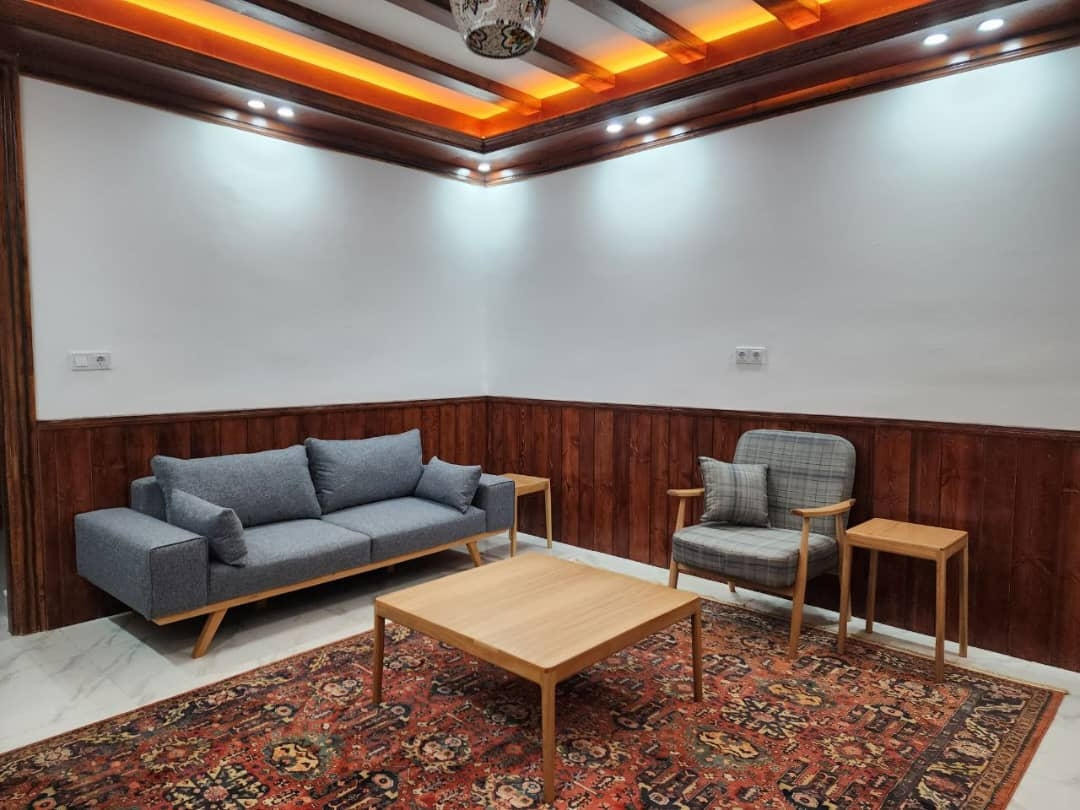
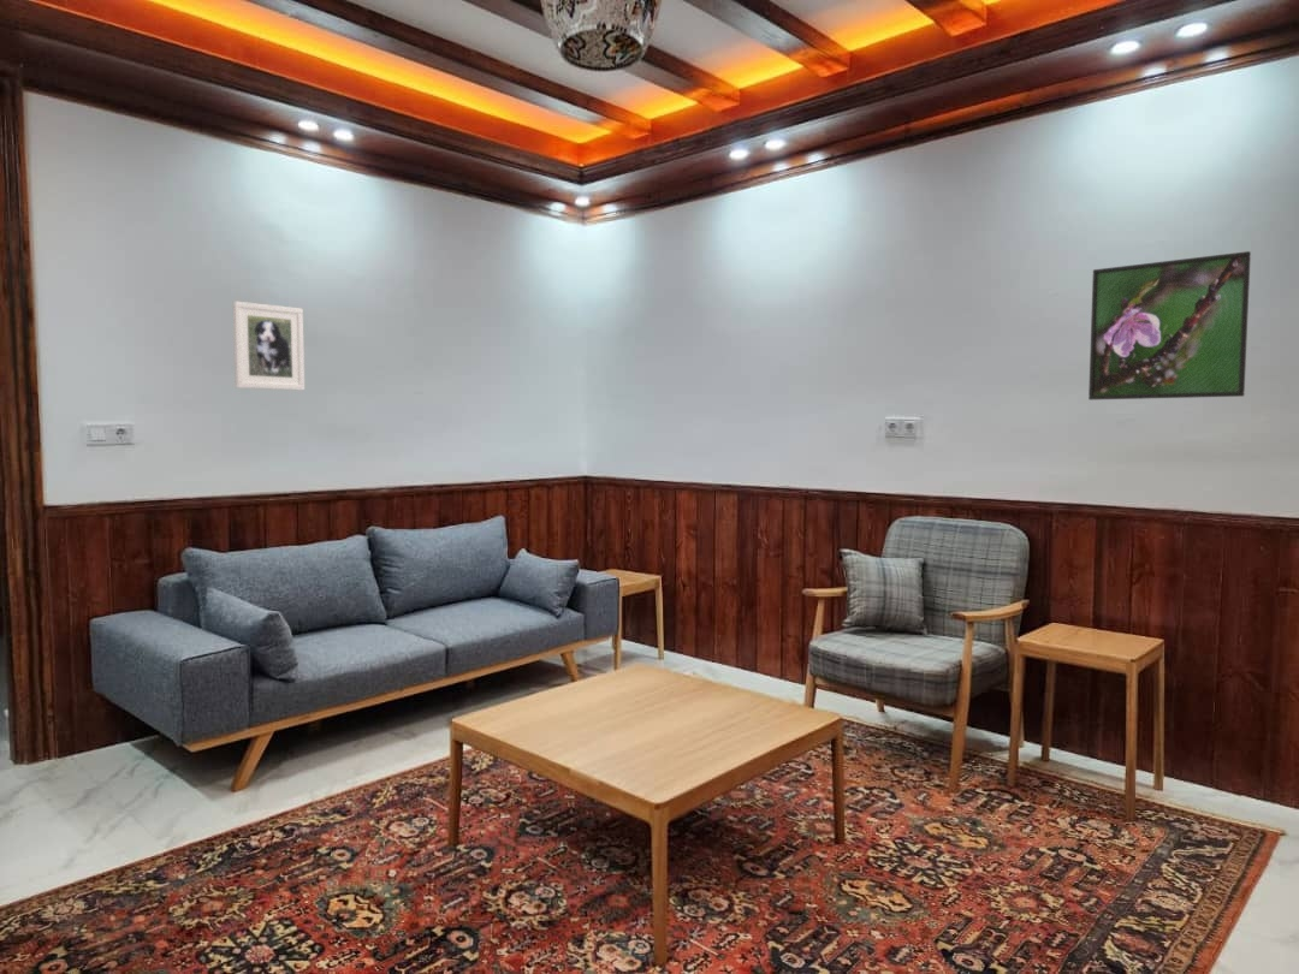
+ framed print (269, 346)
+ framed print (1164, 329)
